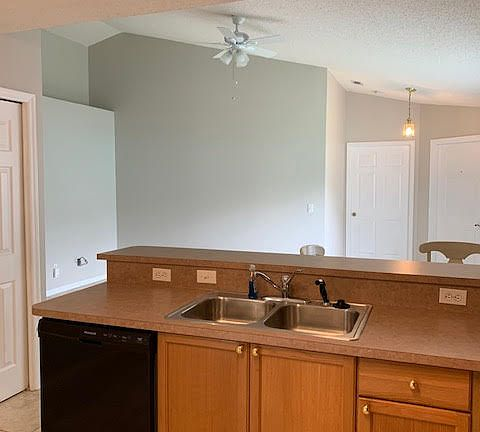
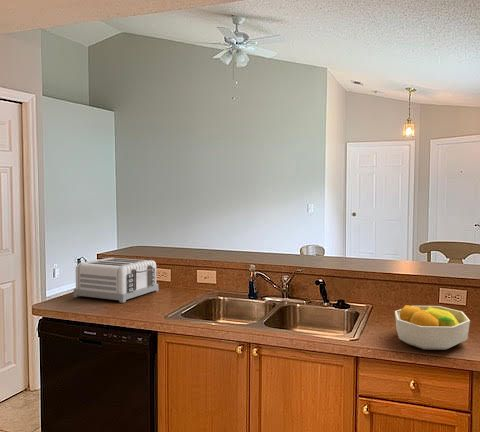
+ fruit bowl (430, 322)
+ toaster (120, 278)
